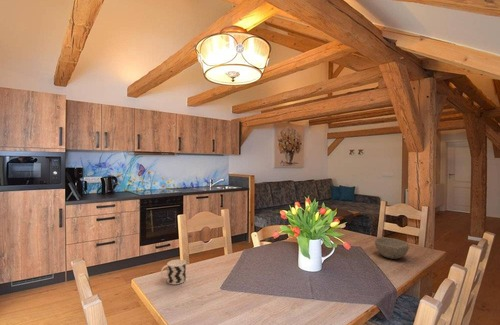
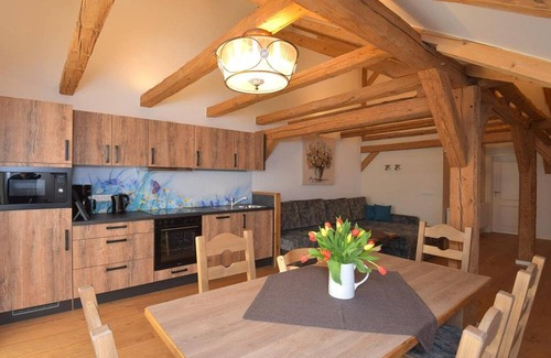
- cup (173, 272)
- bowl (391, 249)
